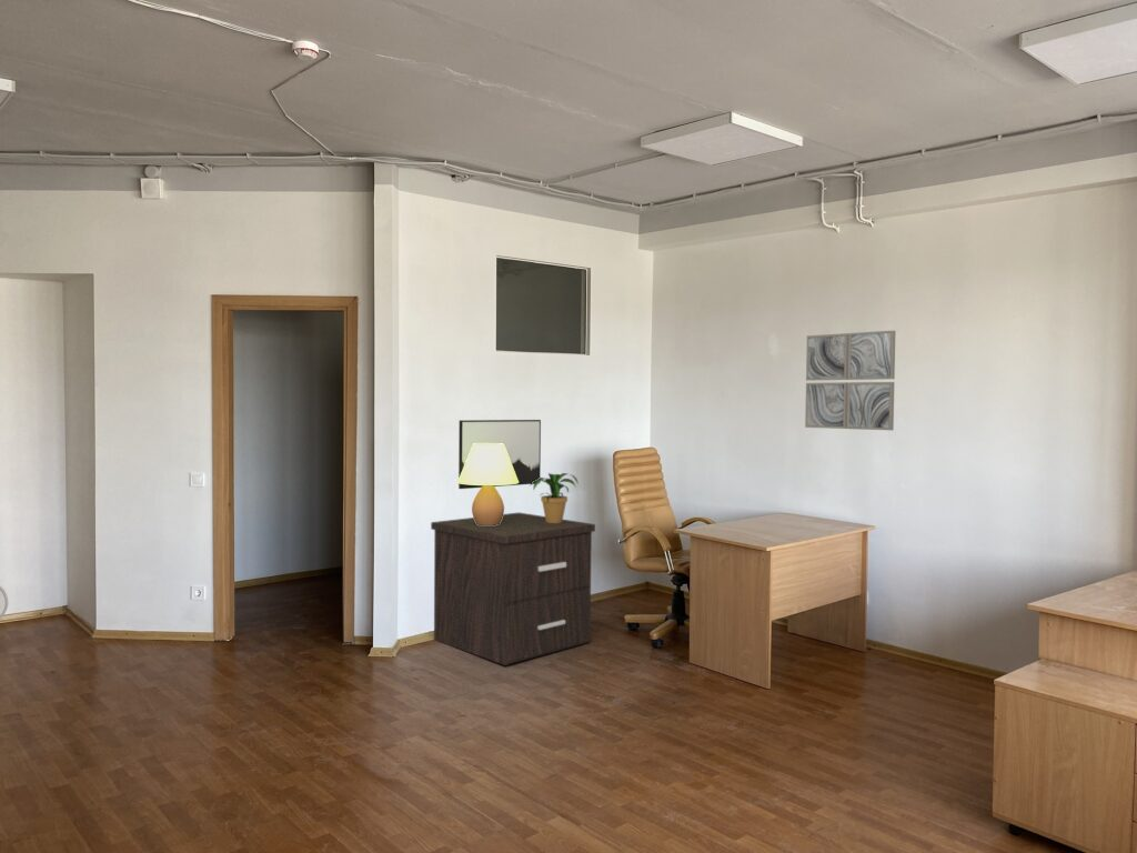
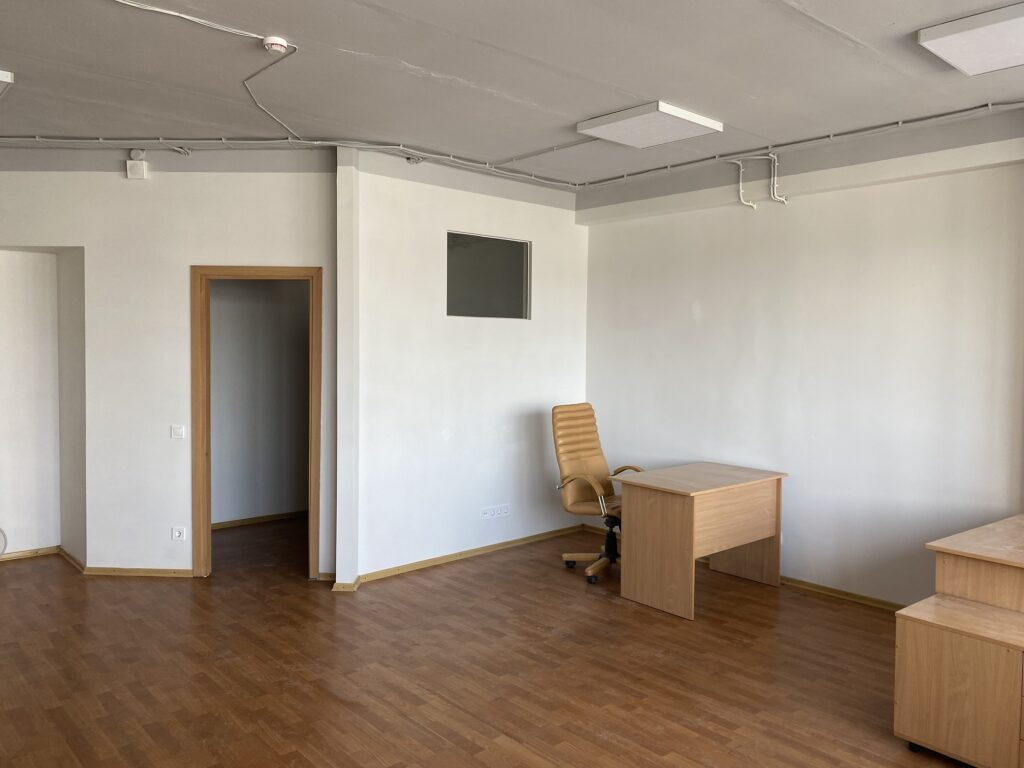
- wall art (848, 382)
- wall art (506, 451)
- table lamp (487, 483)
- nightstand (512, 582)
- potted plant (554, 498)
